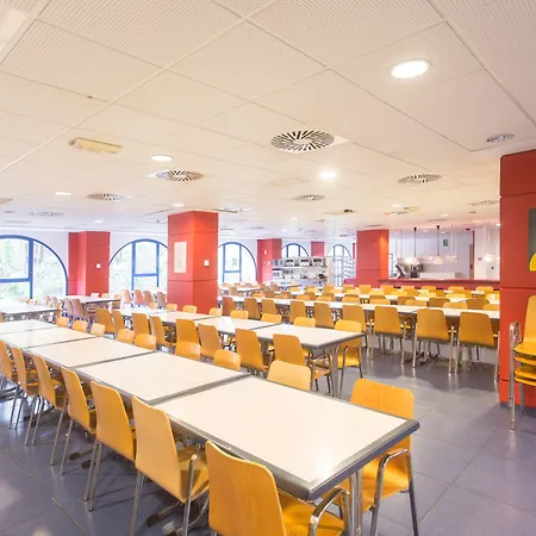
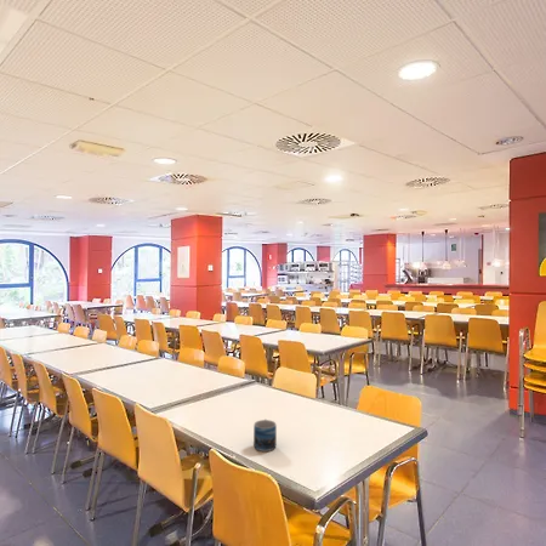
+ mug (265, 433)
